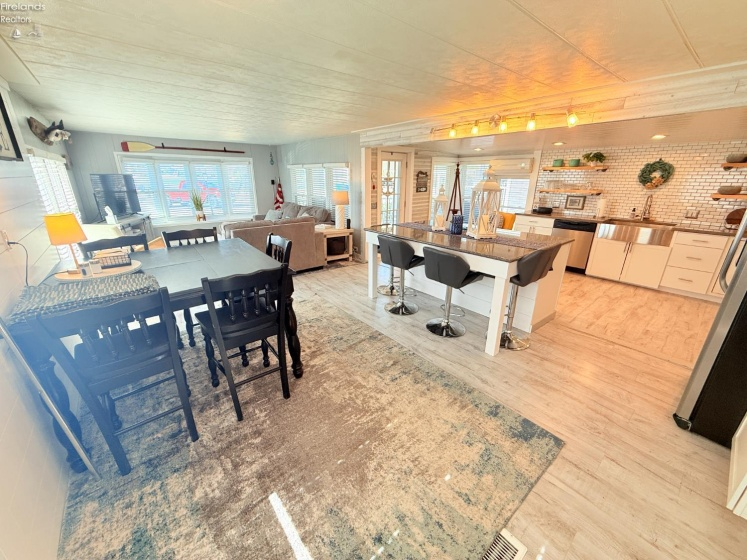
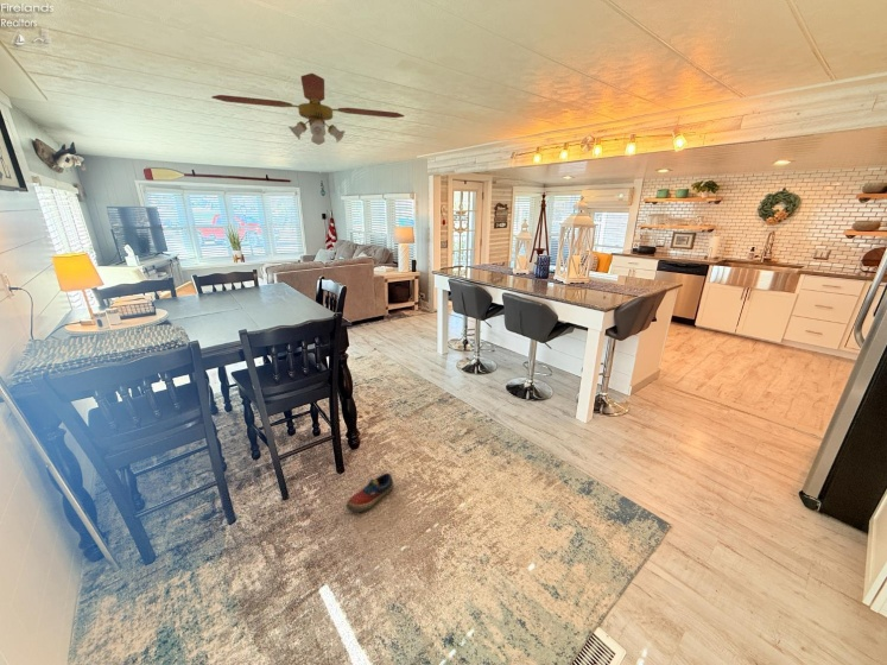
+ shoe (372, 492)
+ ceiling fan (316, 113)
